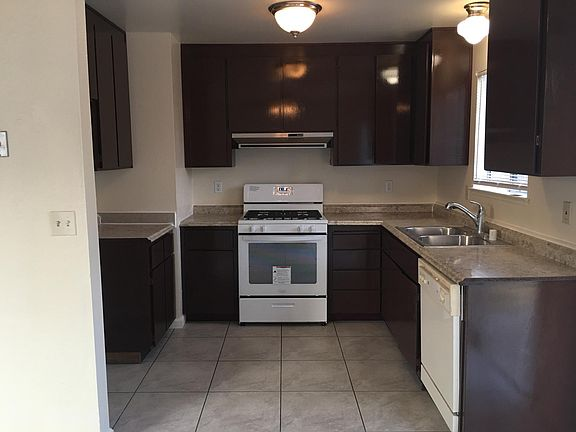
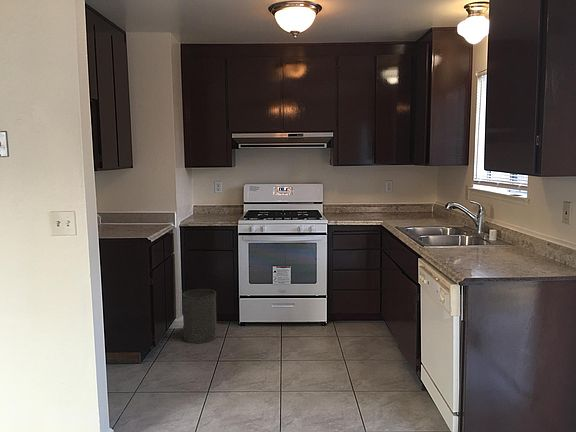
+ trash can (199, 315)
